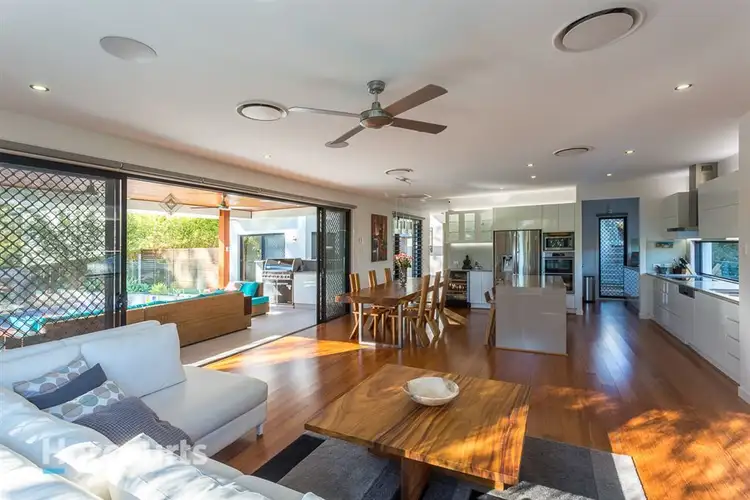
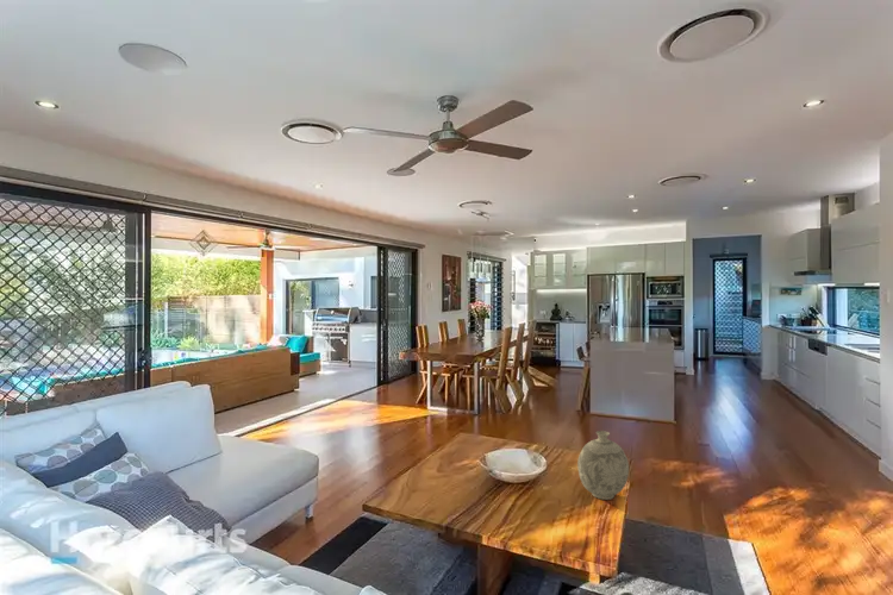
+ decorative vase (602, 463)
